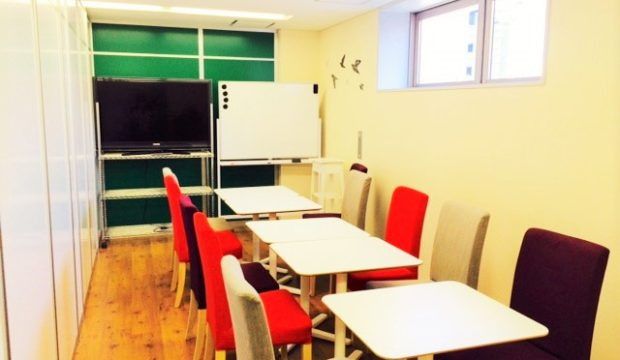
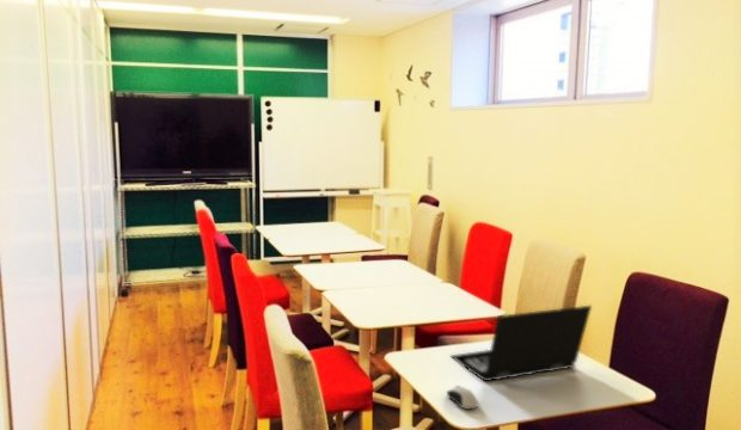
+ laptop (518, 332)
+ computer mouse (463, 394)
